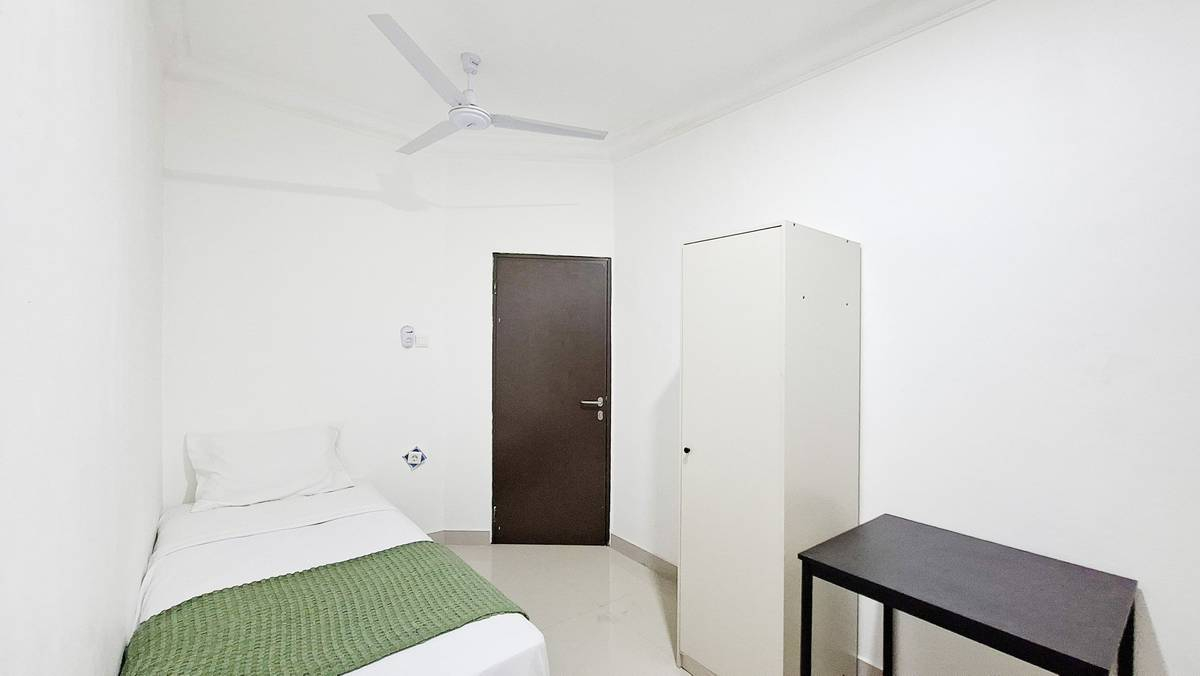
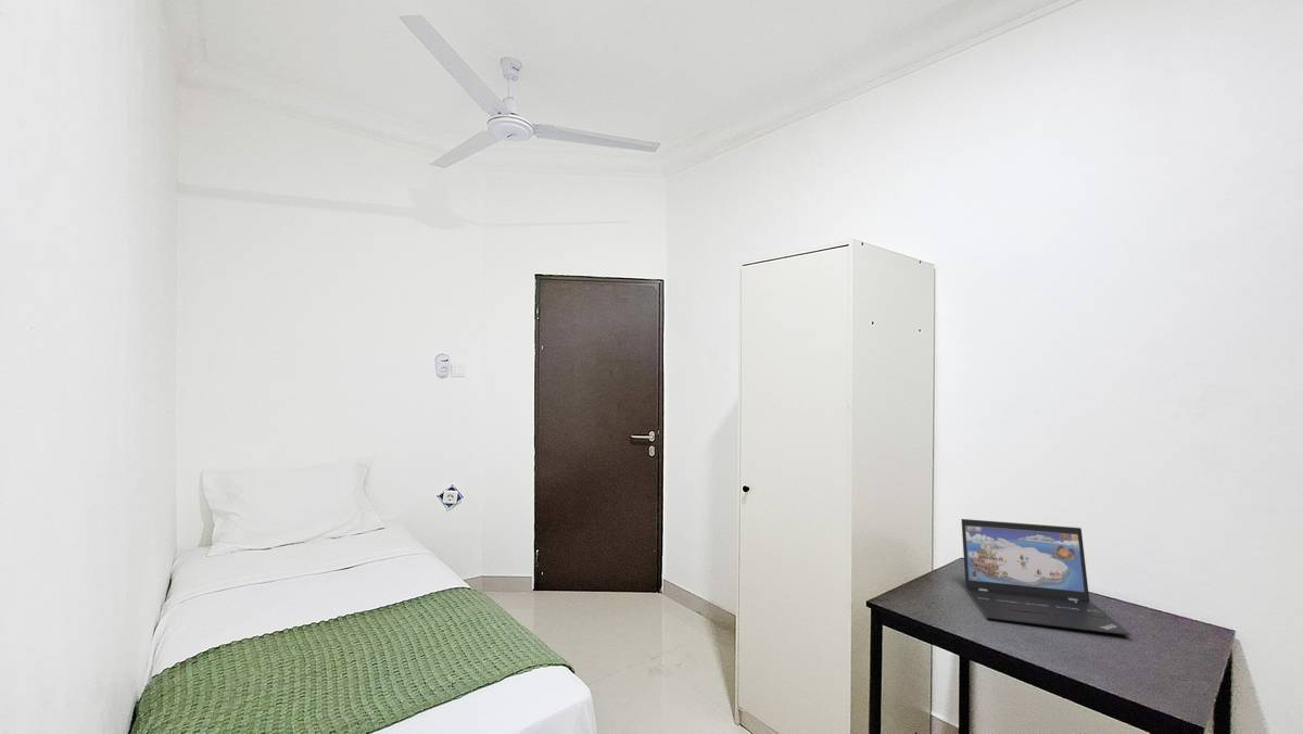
+ laptop (1036, 571)
